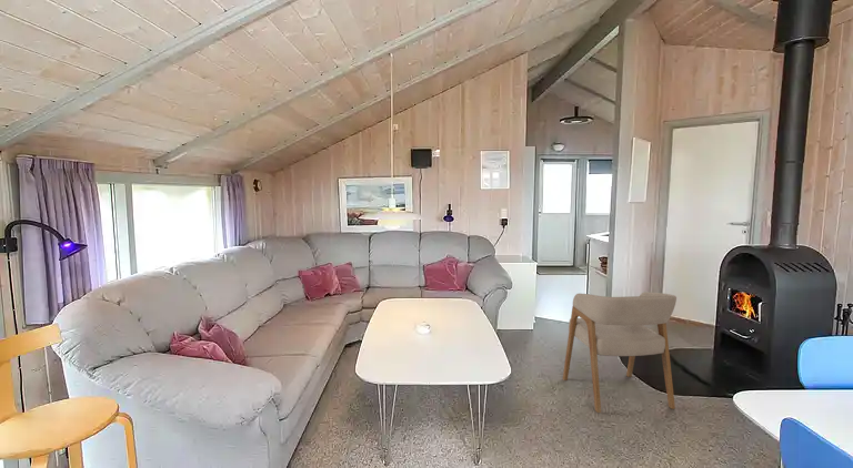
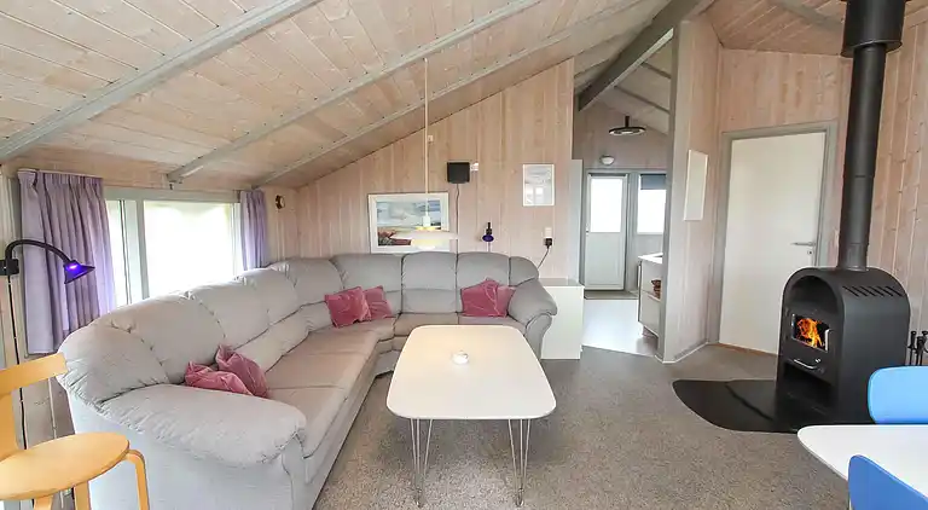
- armchair (620, 342)
